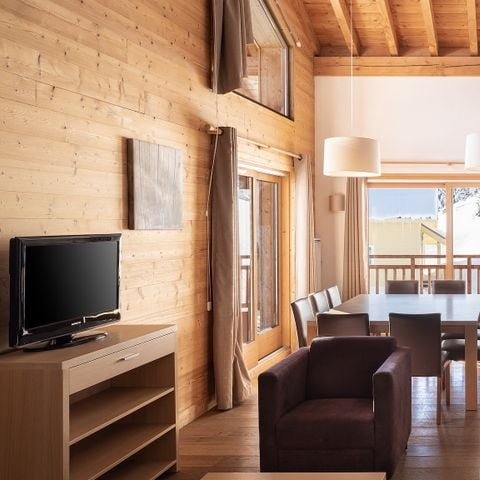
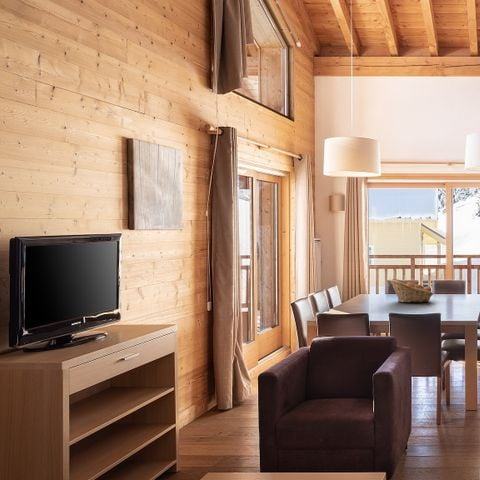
+ fruit basket (411, 290)
